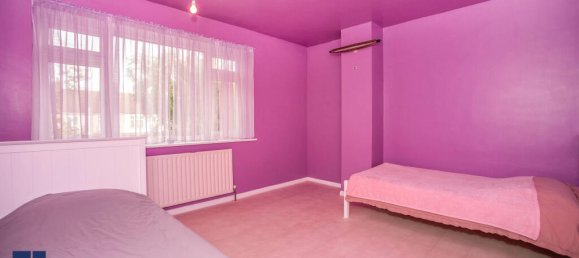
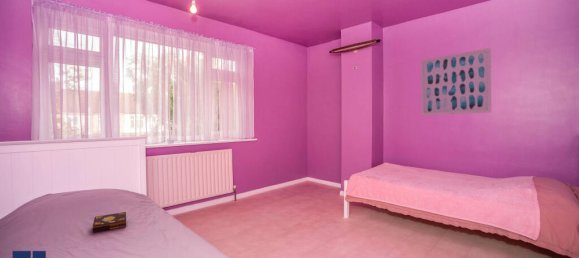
+ wall art (453, 84)
+ book (110, 221)
